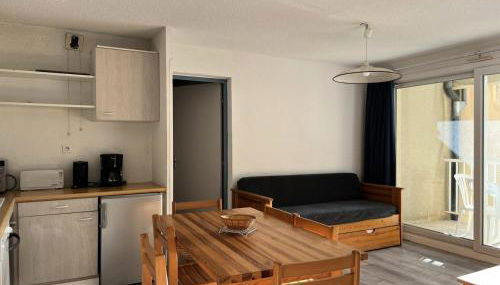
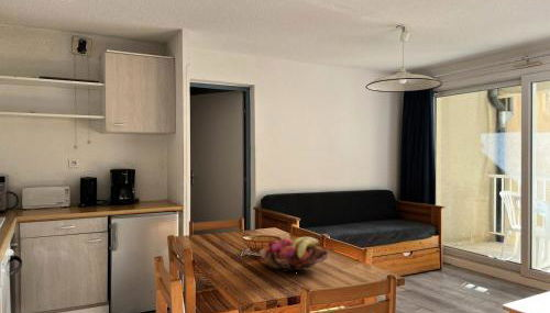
+ fruit basket (294, 251)
